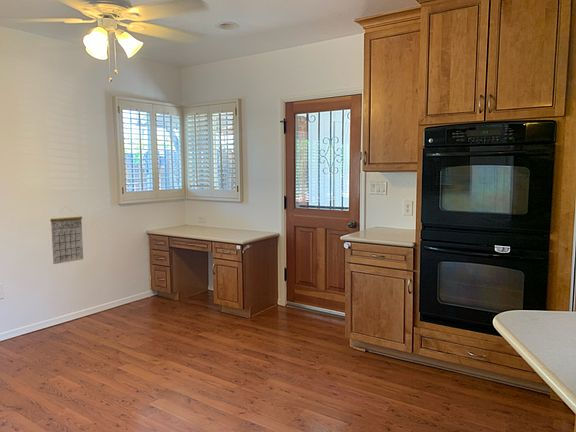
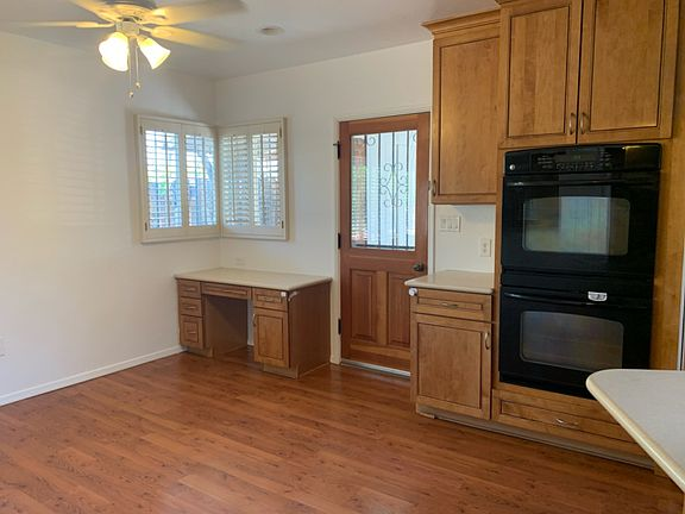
- calendar (67, 234)
